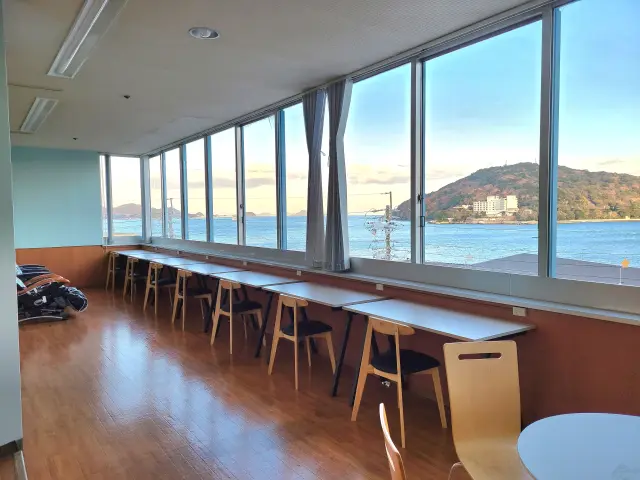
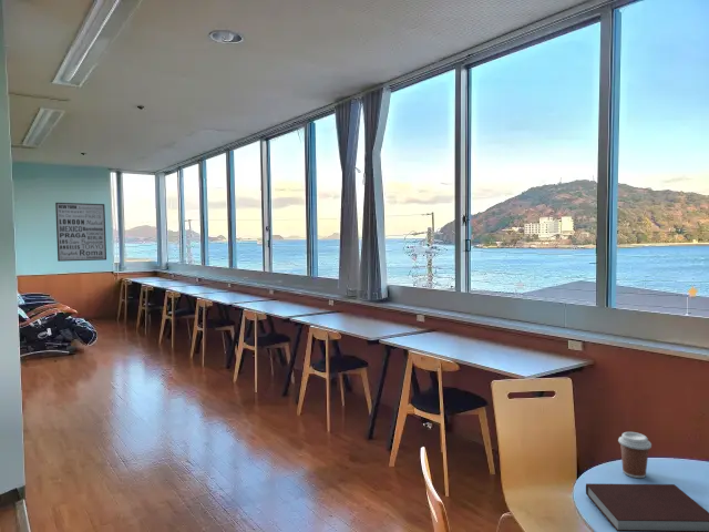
+ wall art (81, 232)
+ coffee cup (634, 454)
+ notebook (647, 505)
